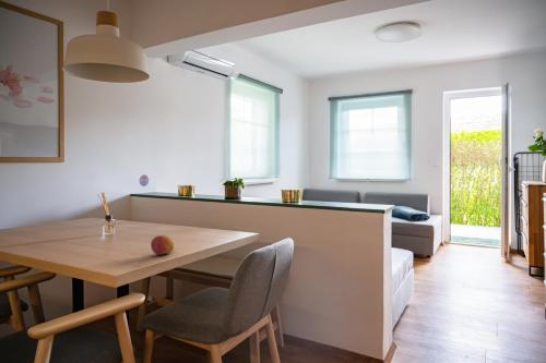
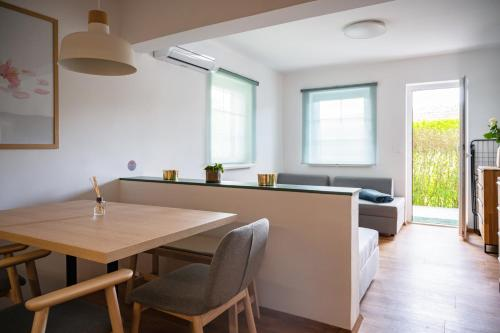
- fruit (162, 244)
